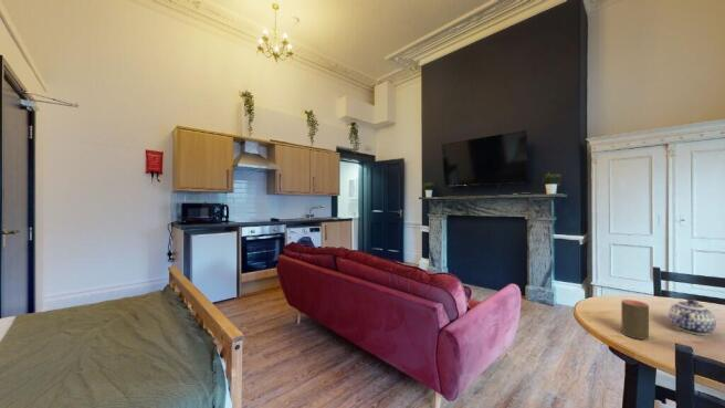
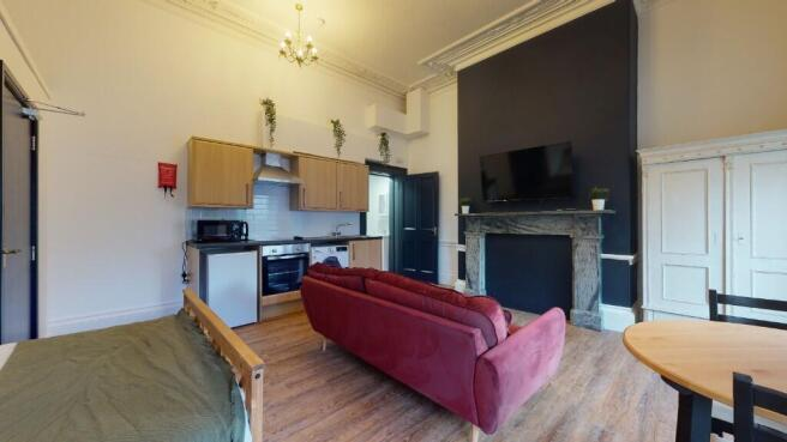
- teapot (691, 314)
- cup (634, 318)
